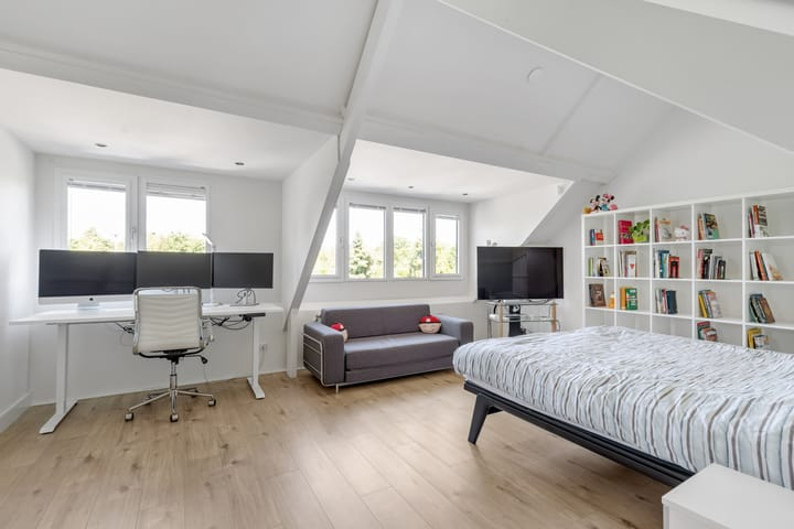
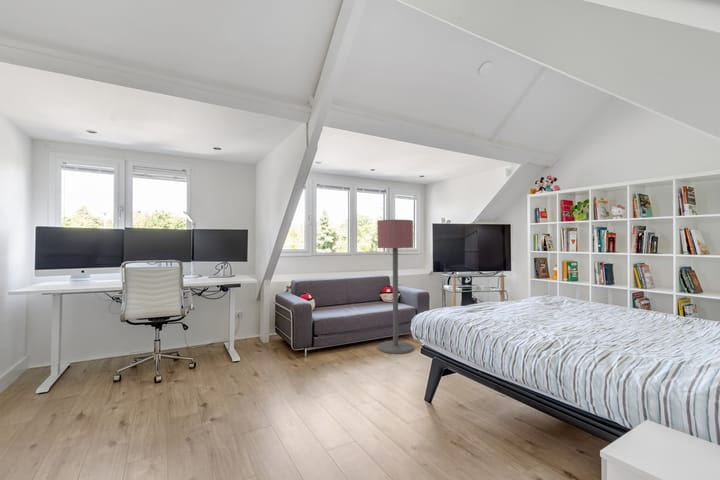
+ floor lamp (395, 284)
